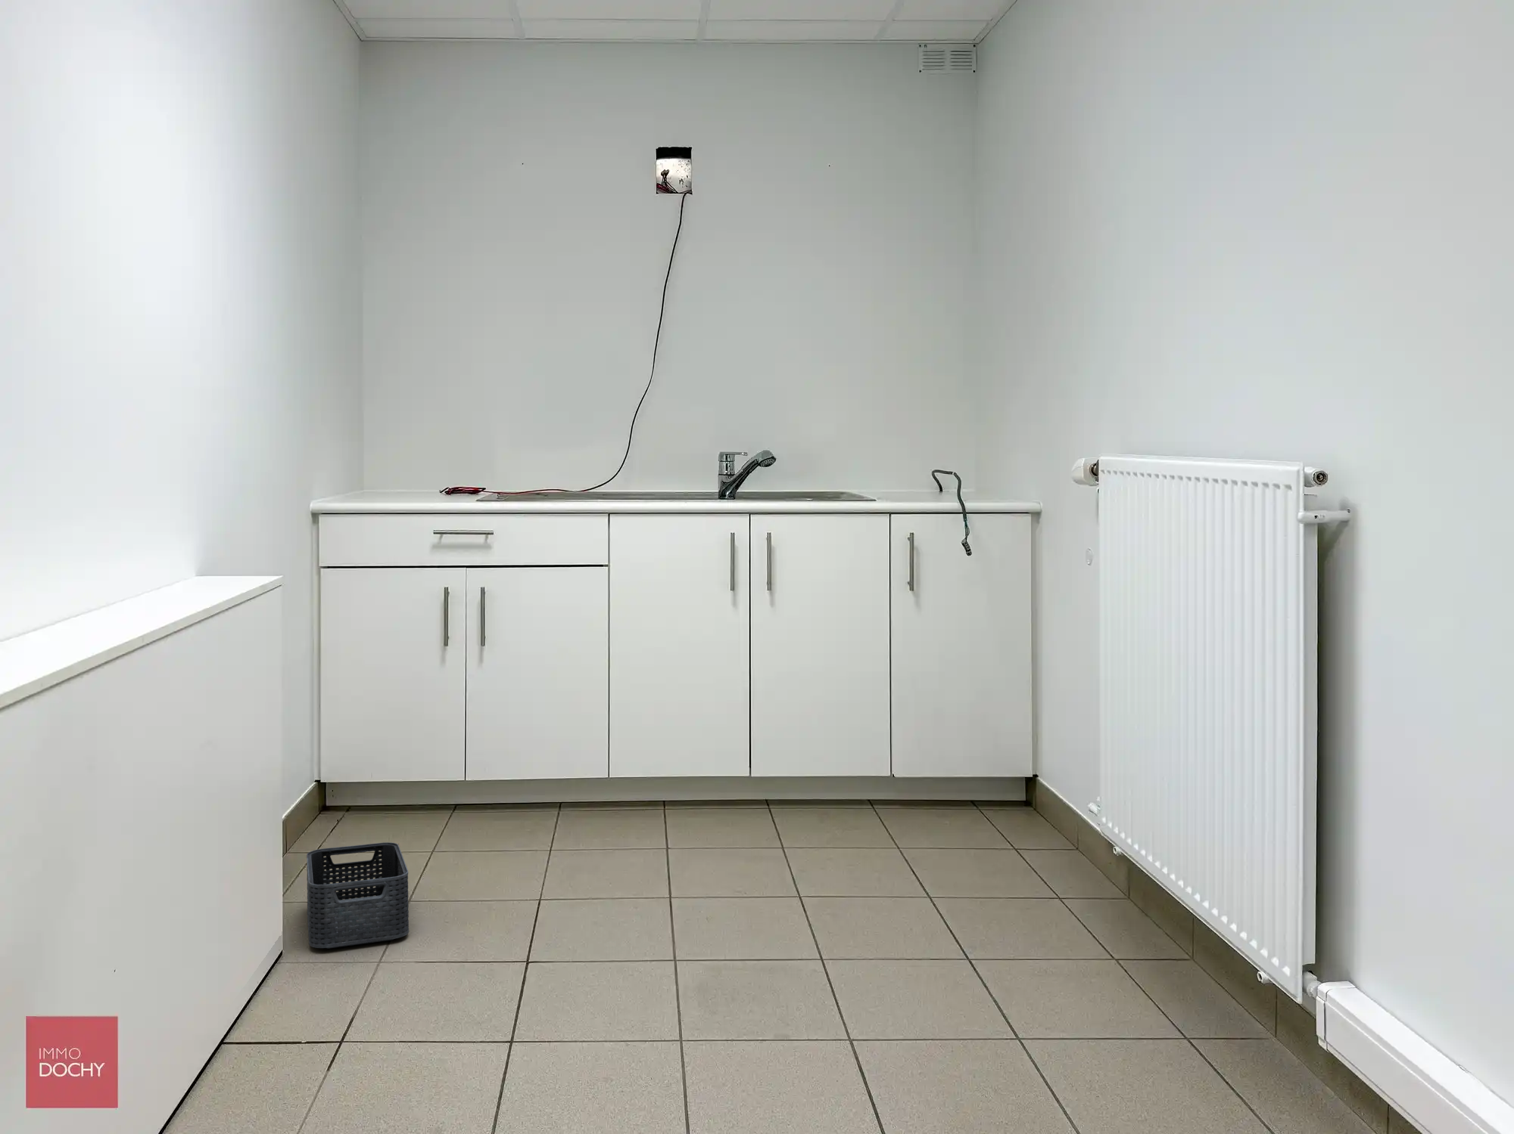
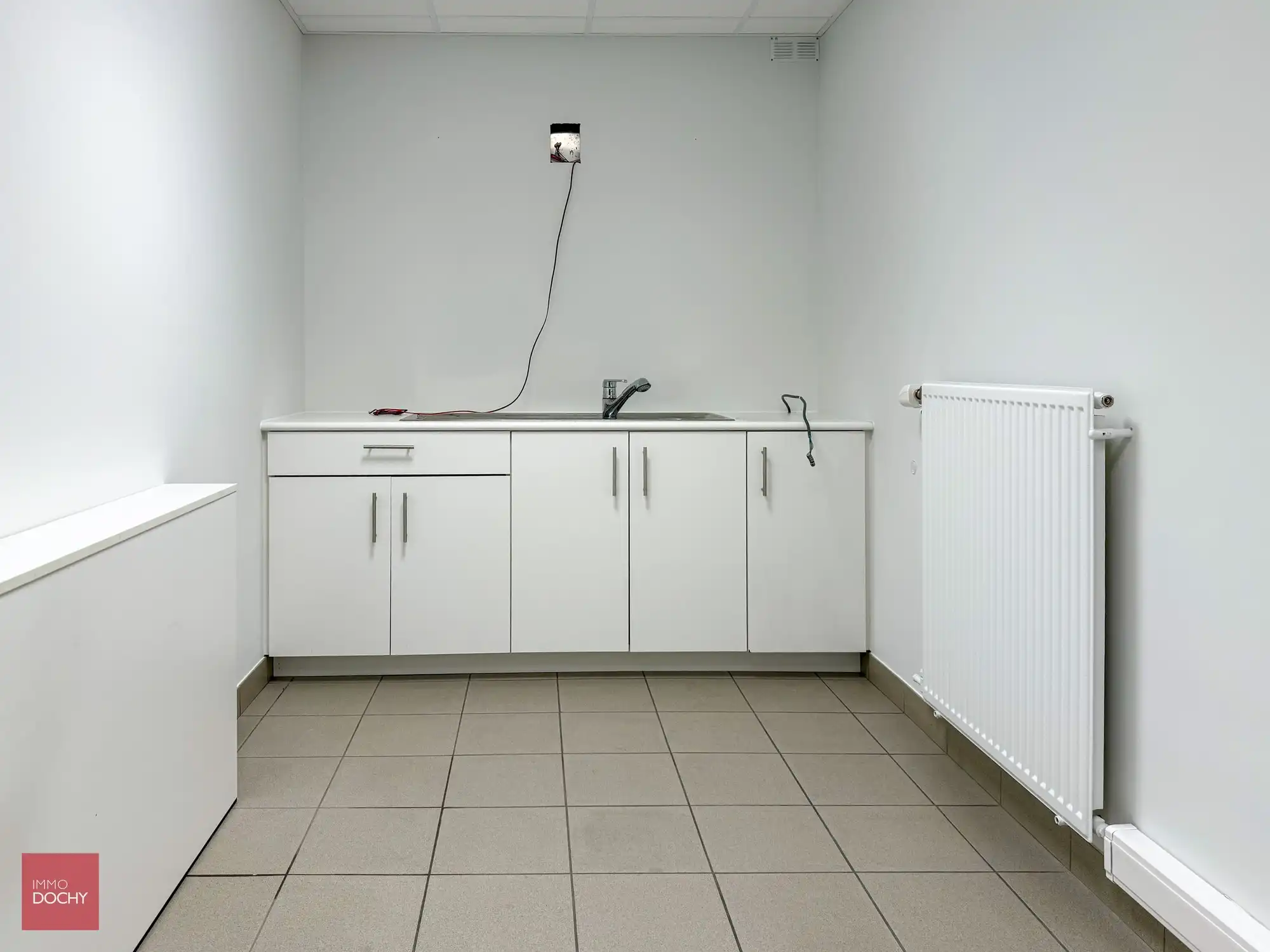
- storage bin (355, 892)
